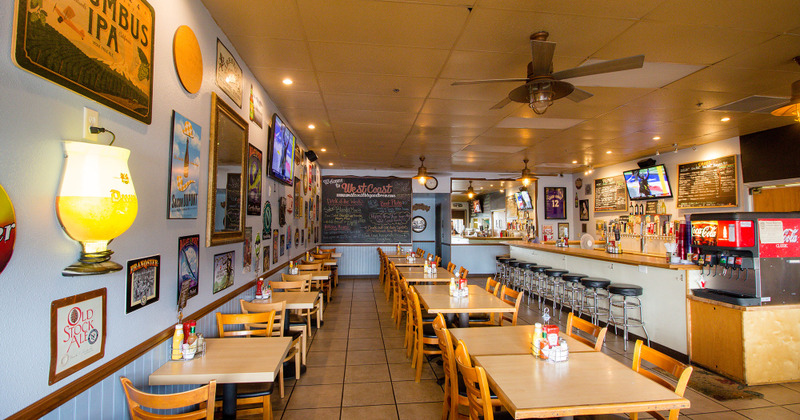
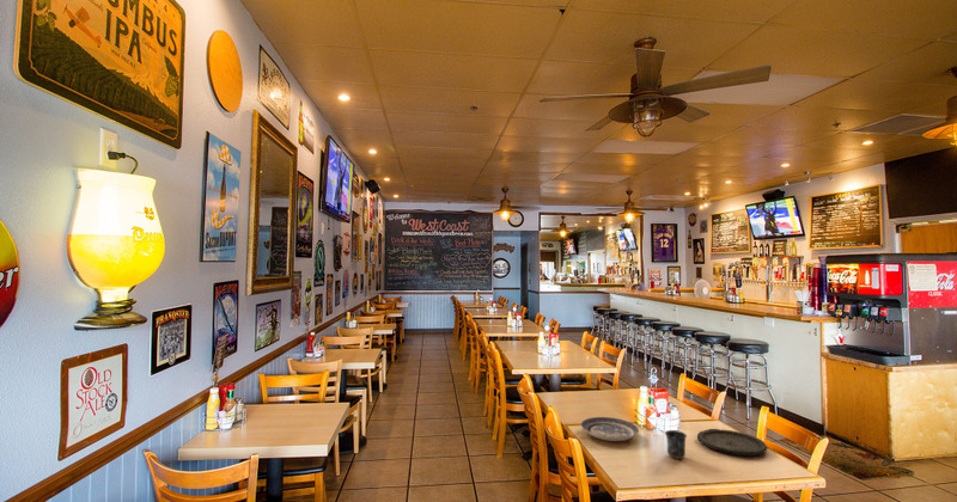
+ mug (673, 445)
+ plate (731, 441)
+ plate (609, 430)
